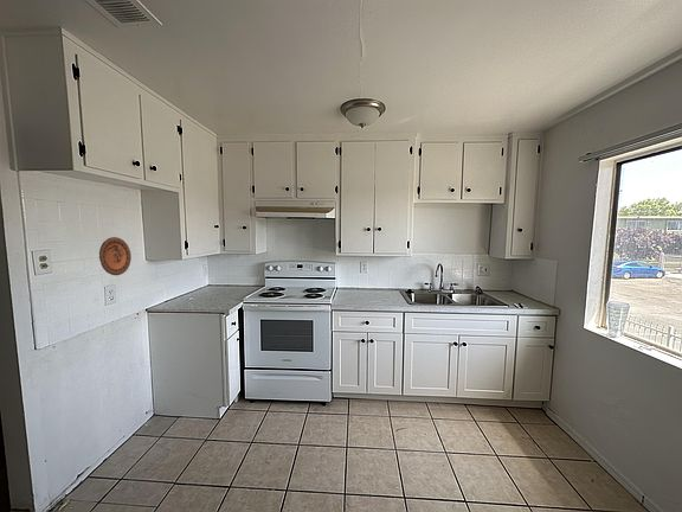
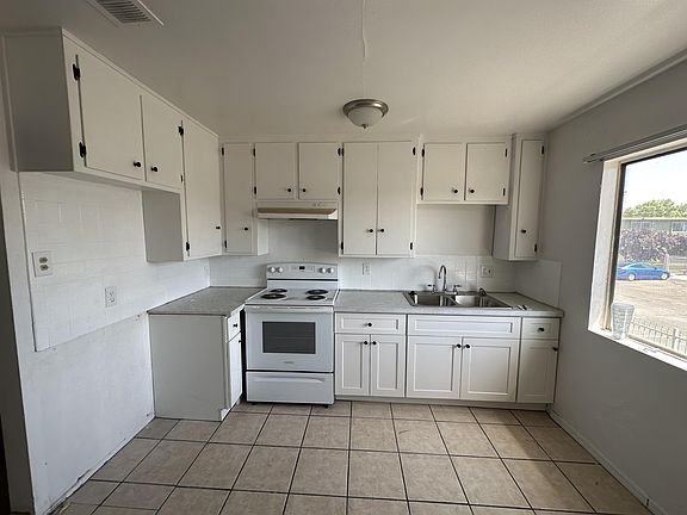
- decorative plate (115, 256)
